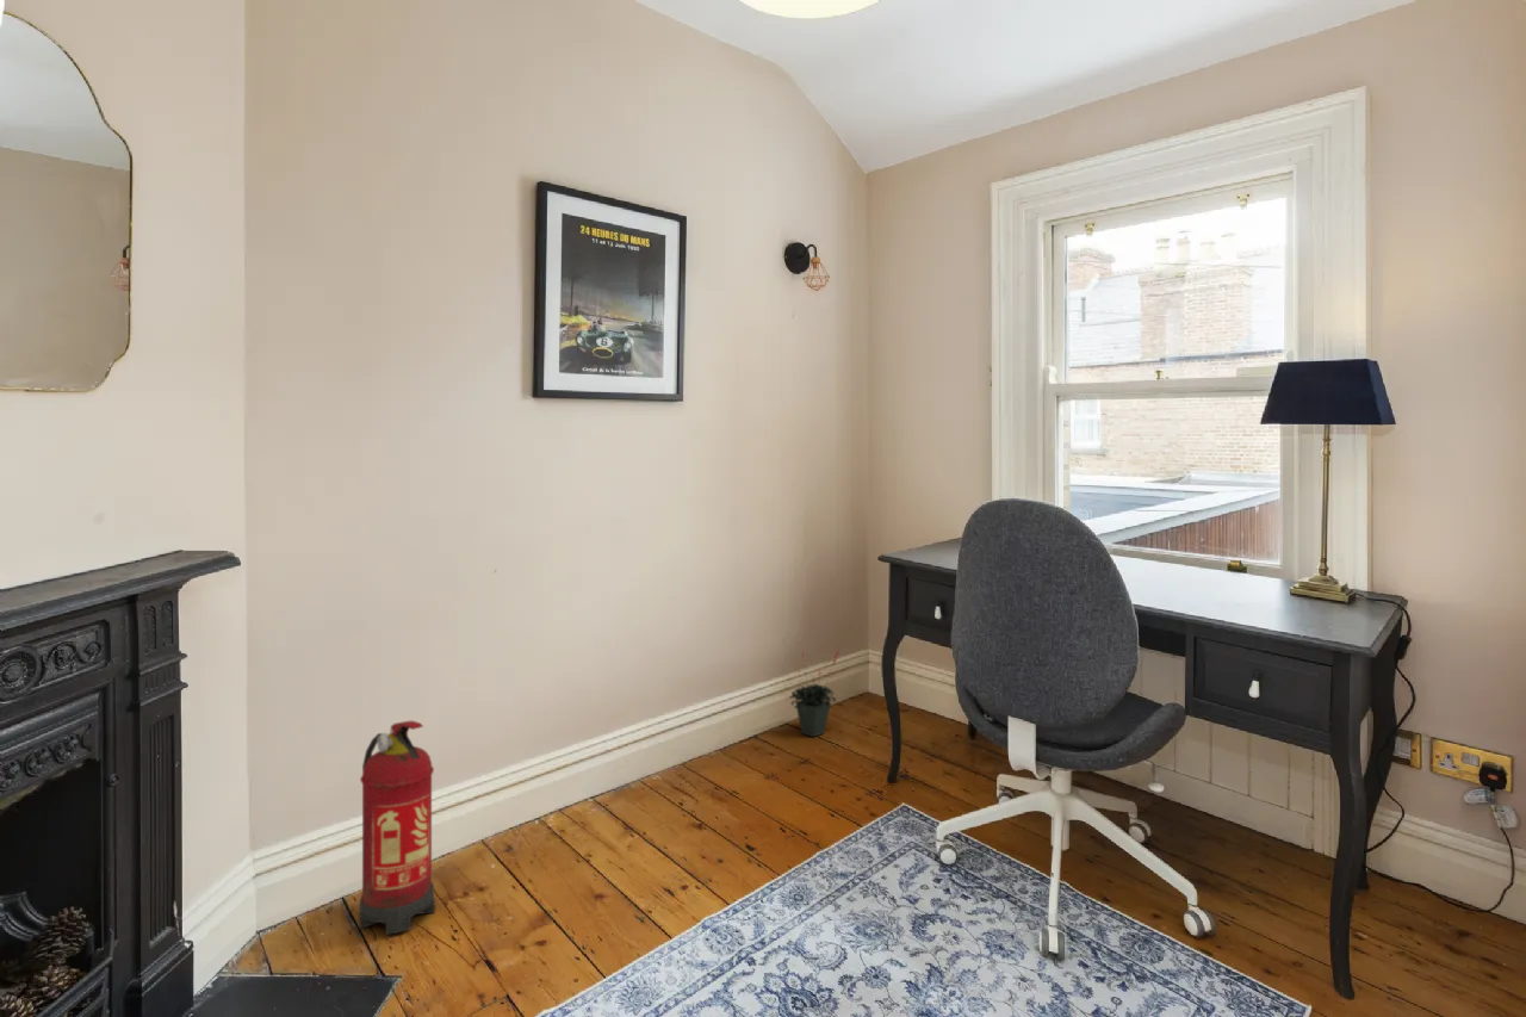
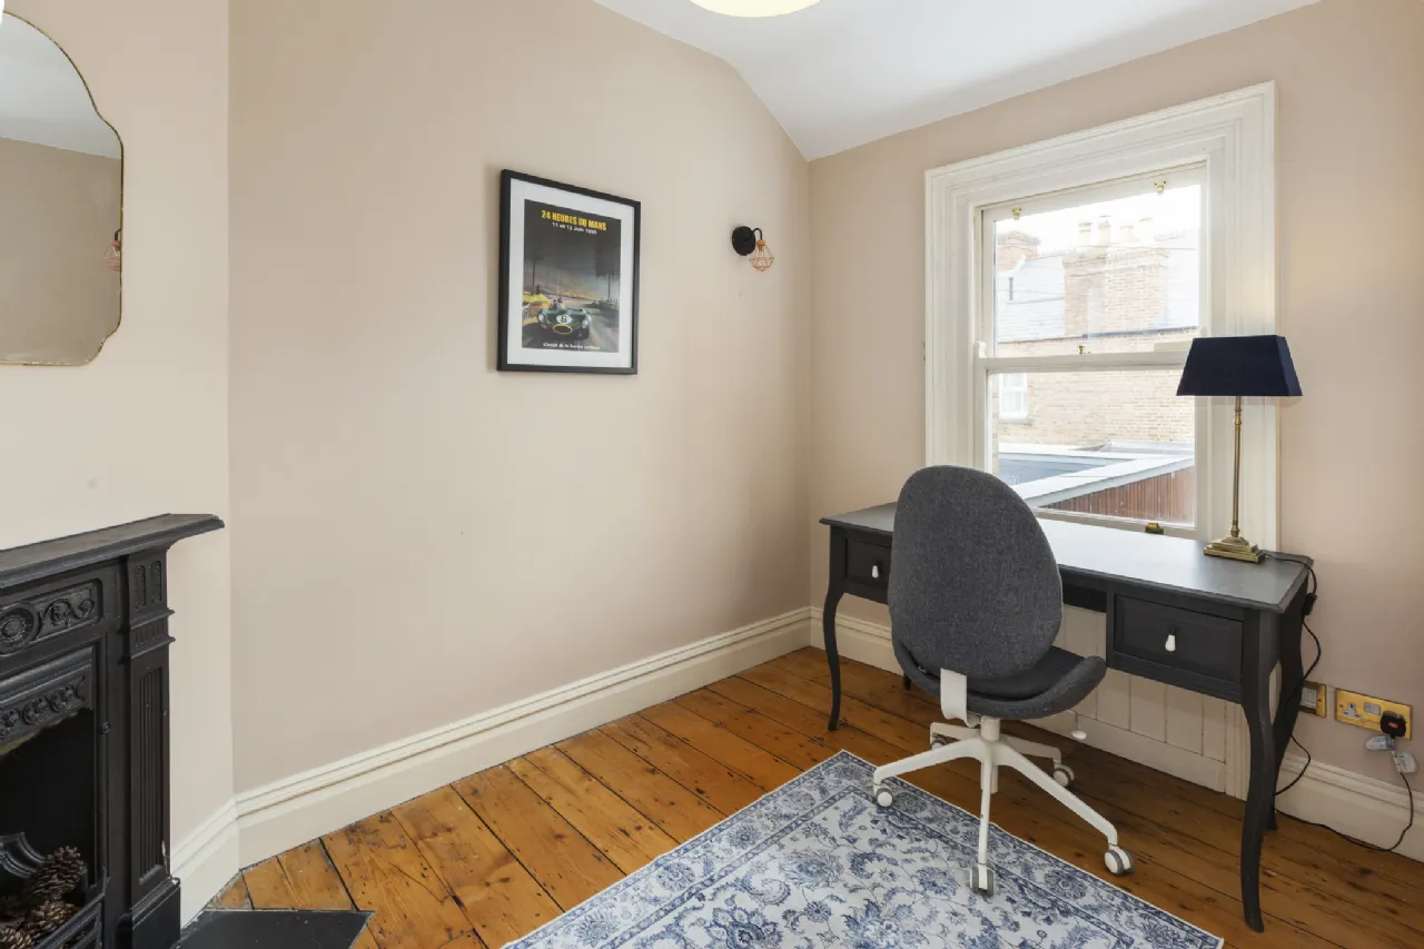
- potted plant (813, 689)
- fire extinguisher (396, 813)
